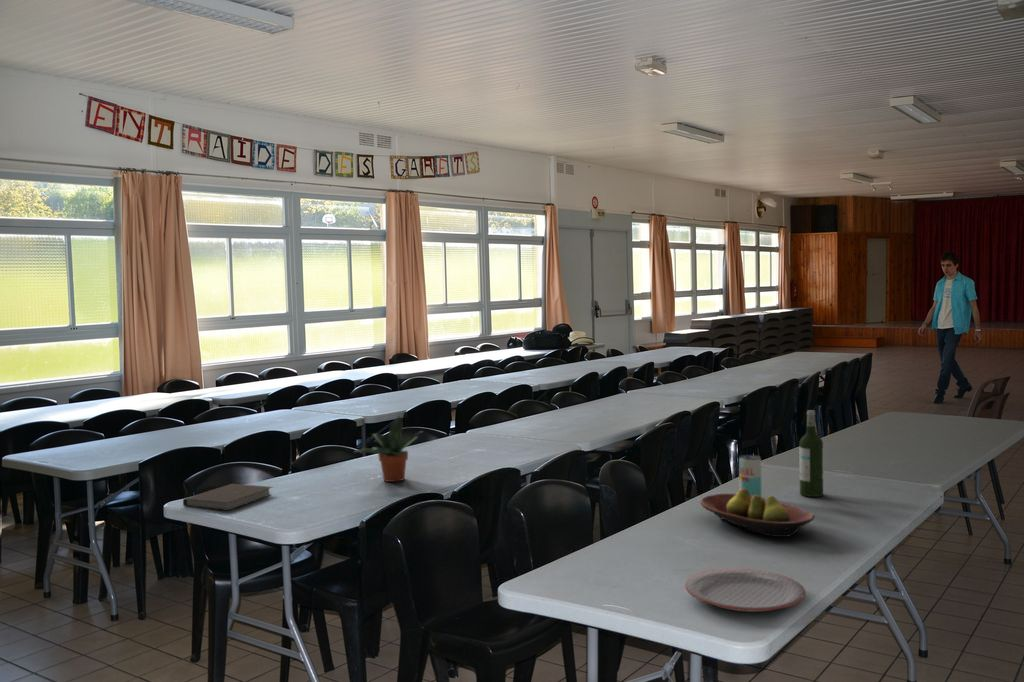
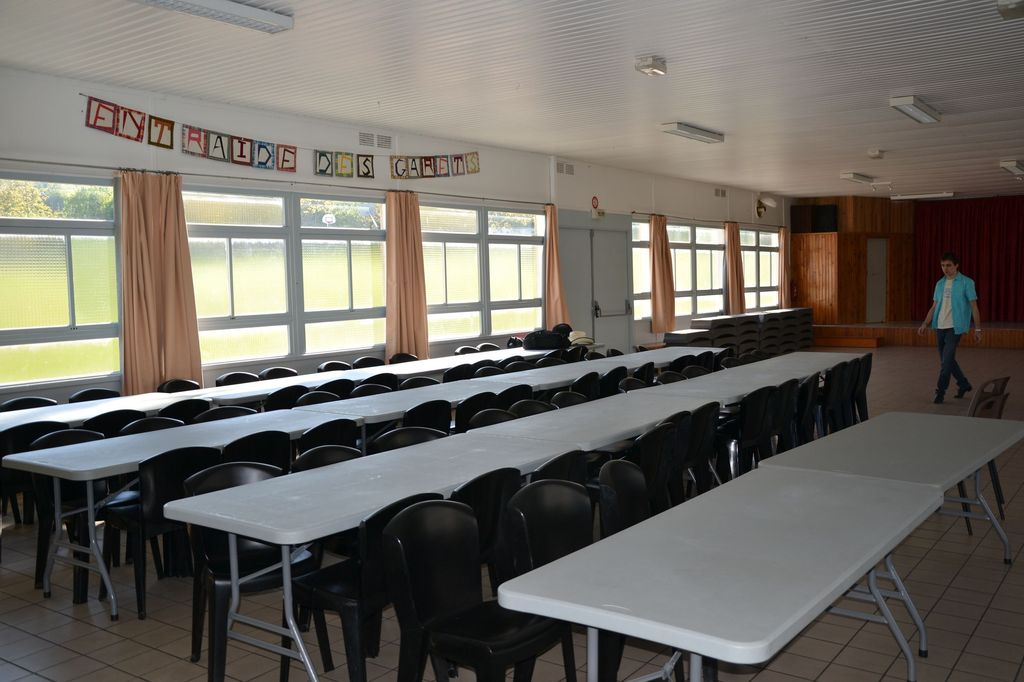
- beverage can (750, 477)
- wine bottle (811, 452)
- notebook (229, 496)
- fruit bowl (755, 509)
- potted plant (392, 449)
- plate (744, 591)
